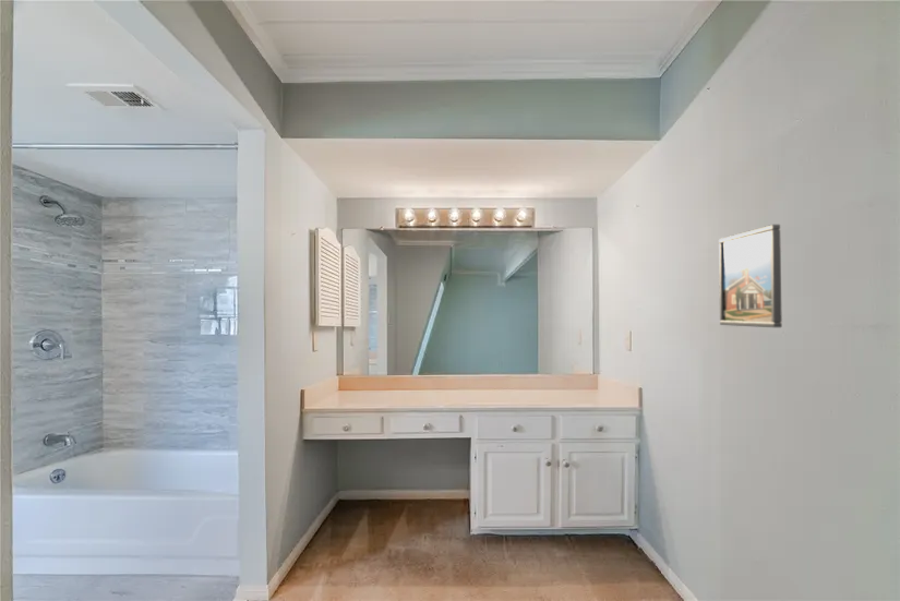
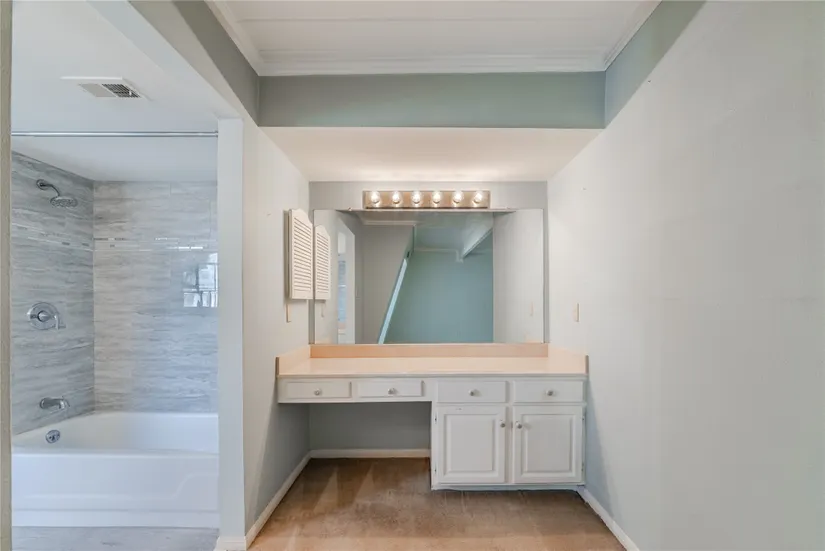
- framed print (747, 278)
